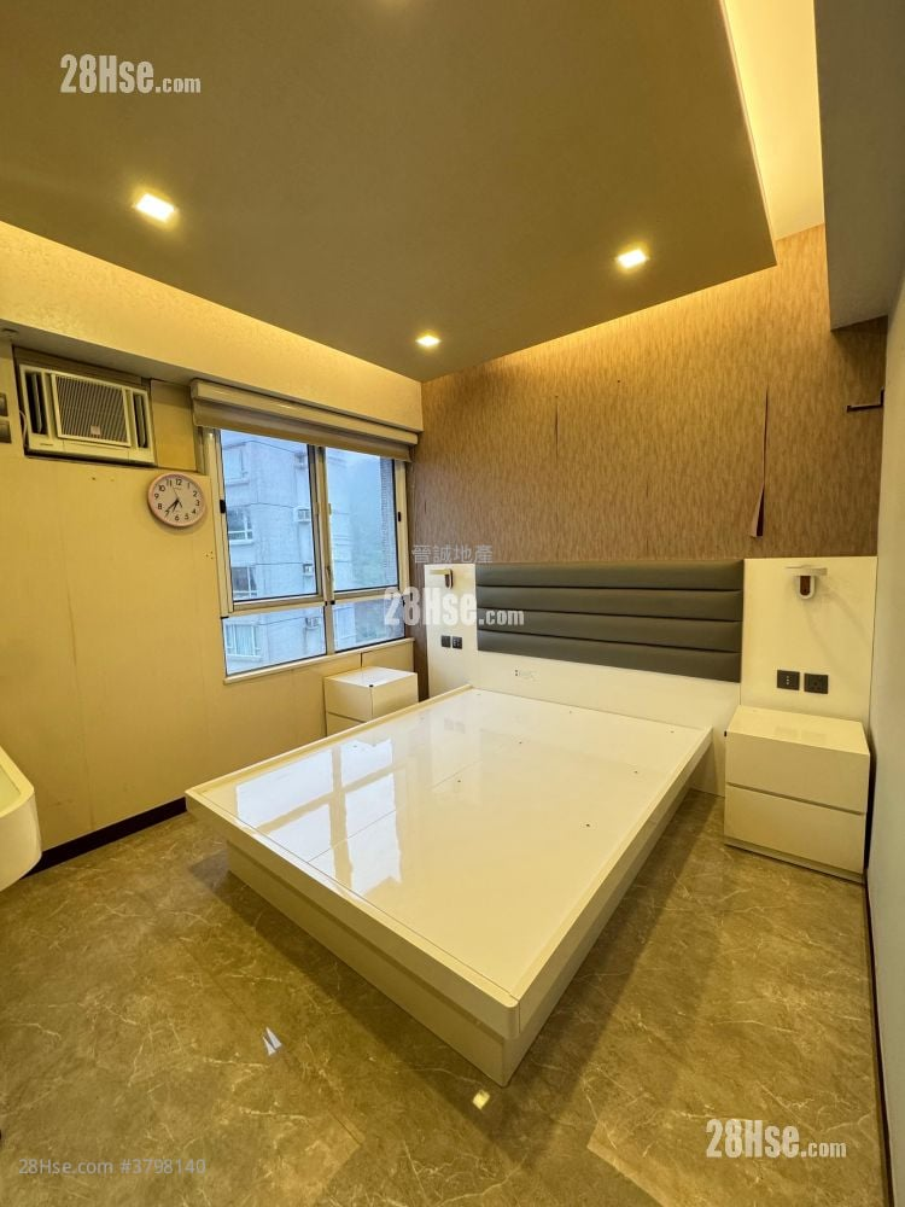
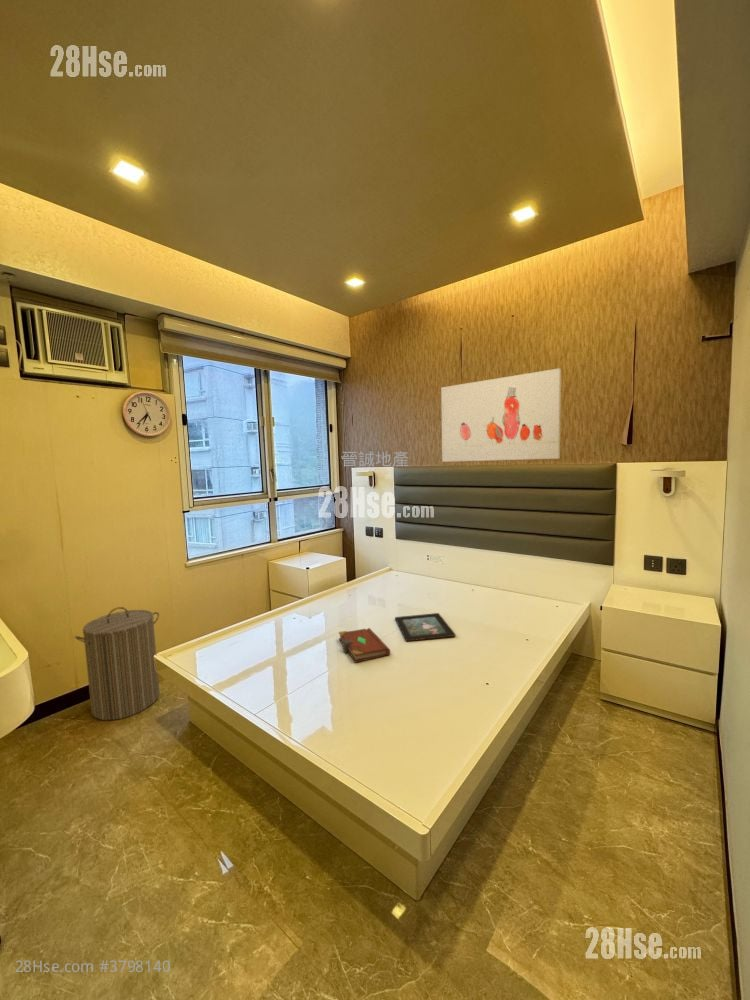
+ decorative tray (423, 626)
+ book (363, 642)
+ wall art (495, 420)
+ laundry hamper (122, 655)
